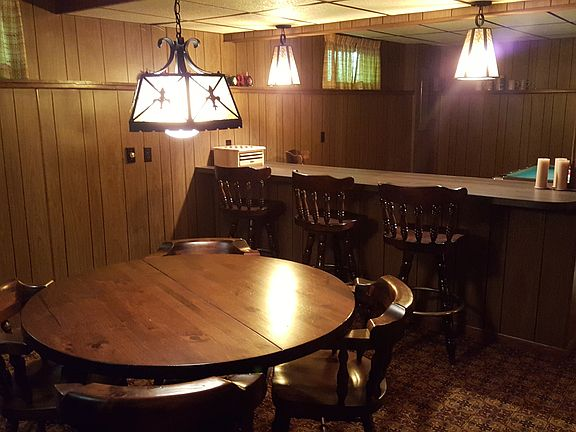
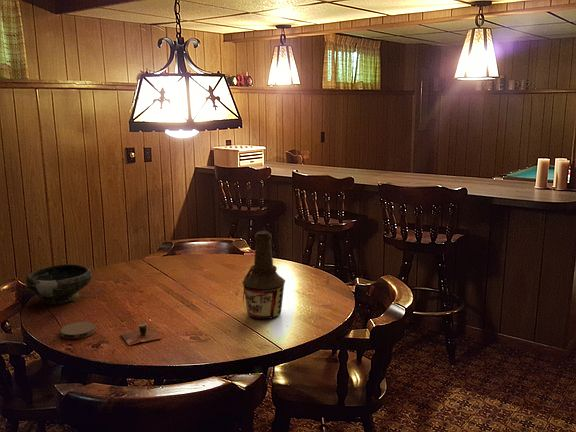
+ coaster (78, 330)
+ bottle (261, 273)
+ bowl (60, 285)
+ cup (141, 331)
